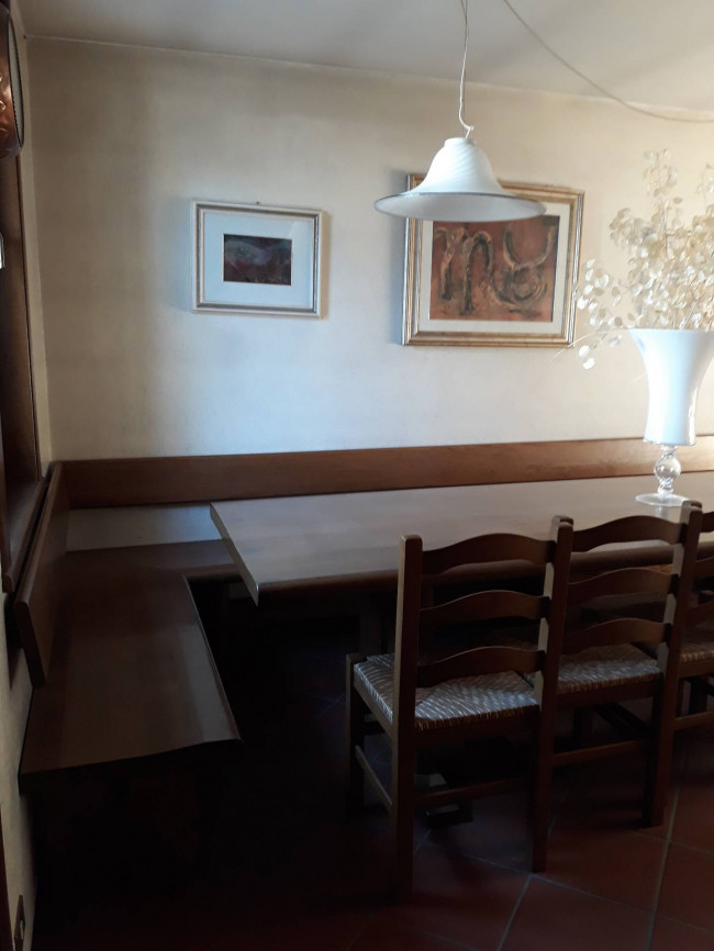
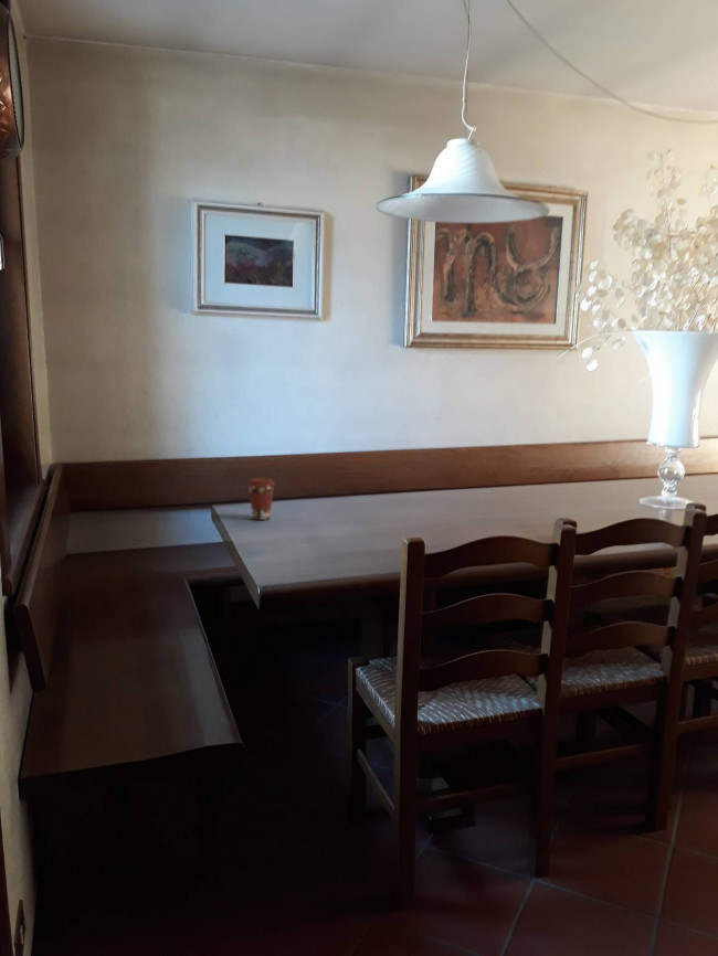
+ coffee cup (261, 498)
